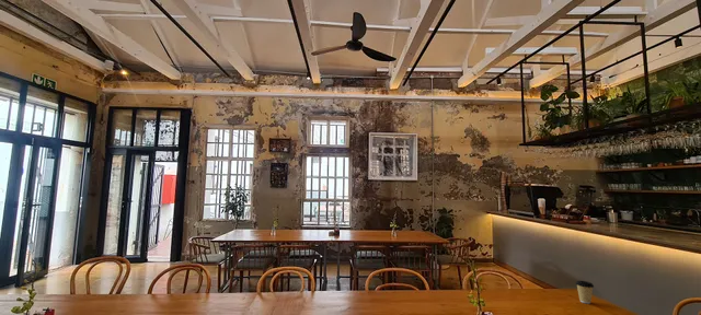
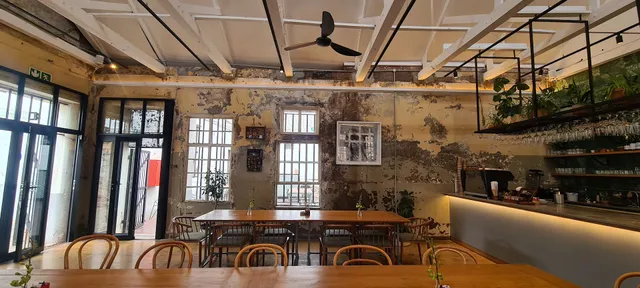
- coffee cup (585, 291)
